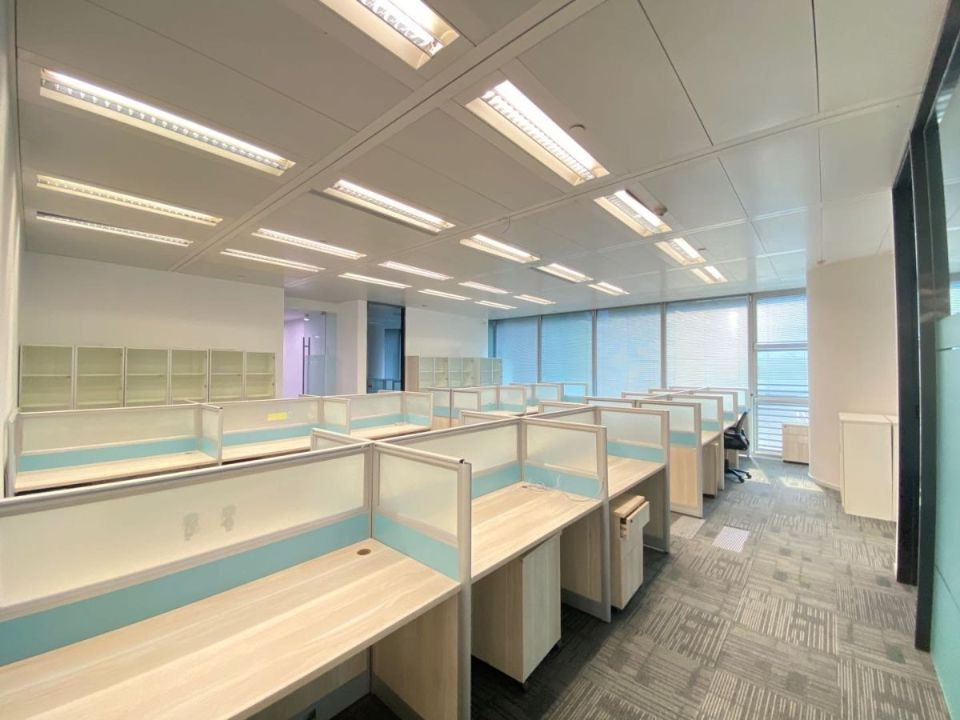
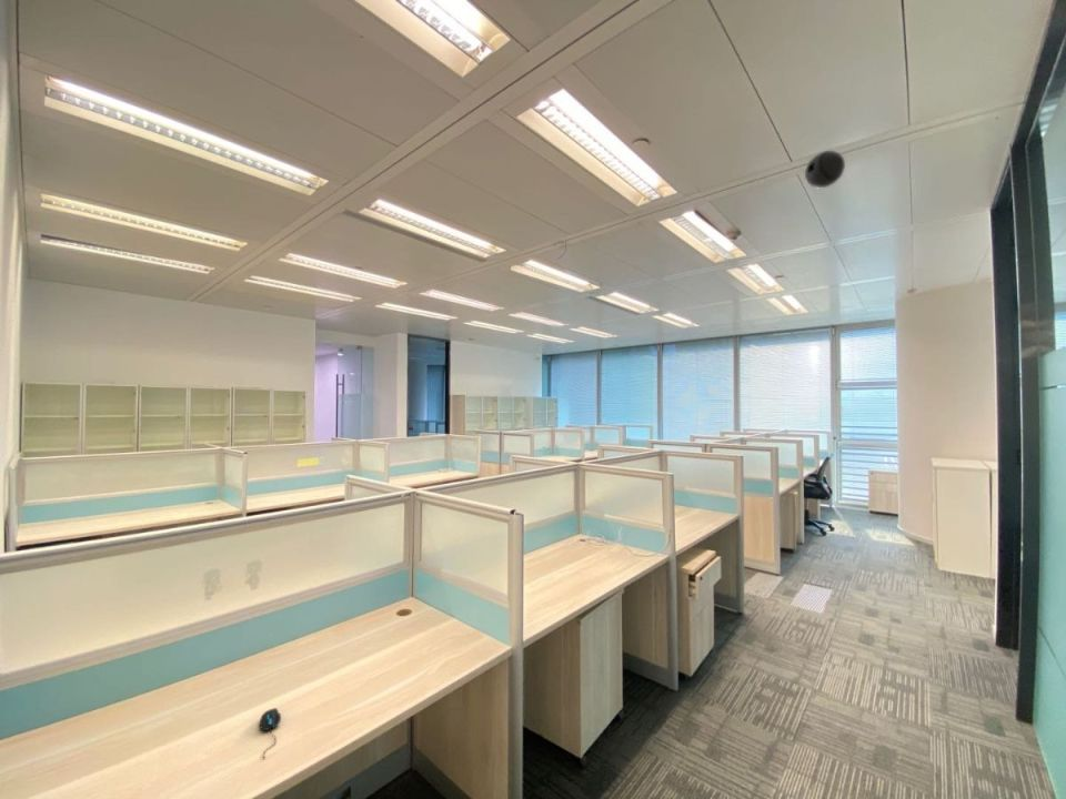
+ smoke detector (824, 169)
+ mouse (266, 728)
